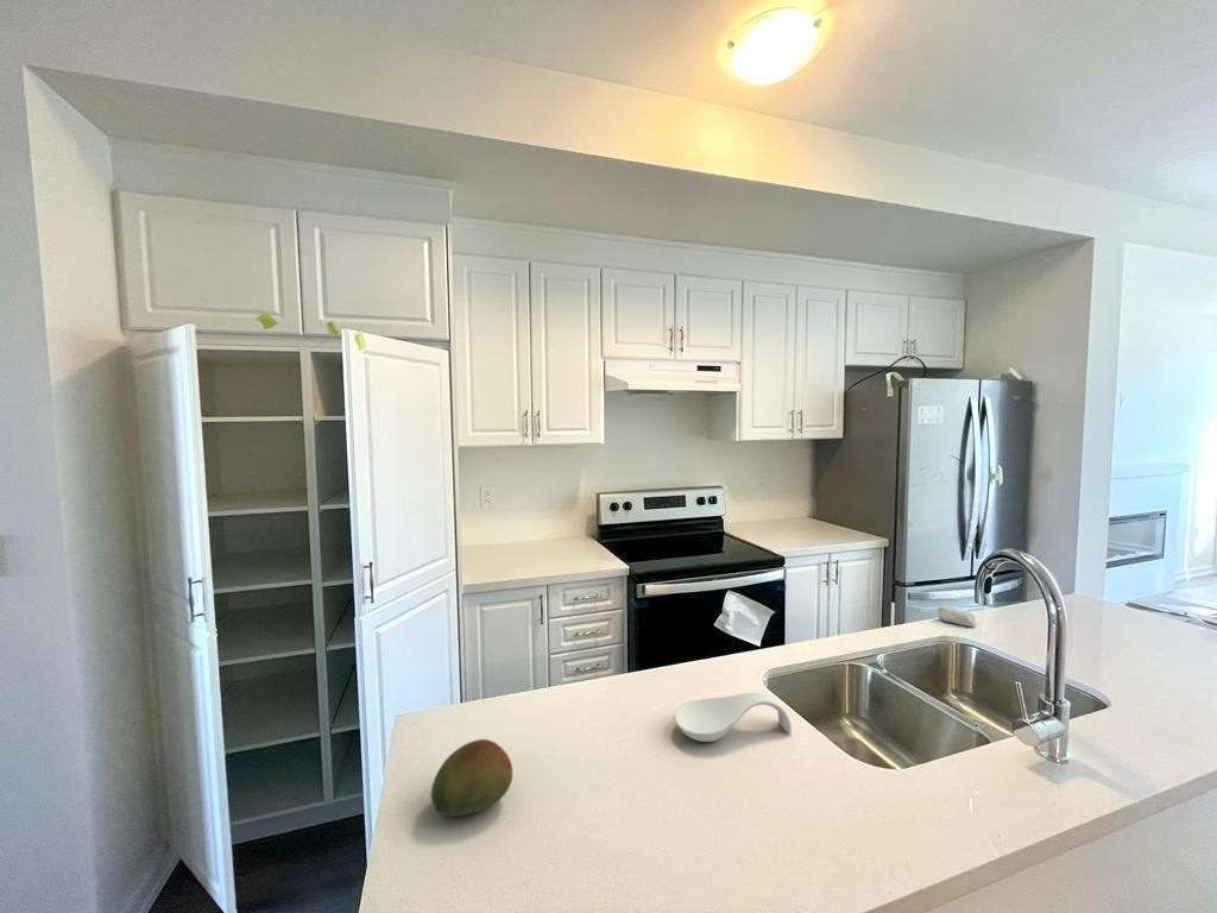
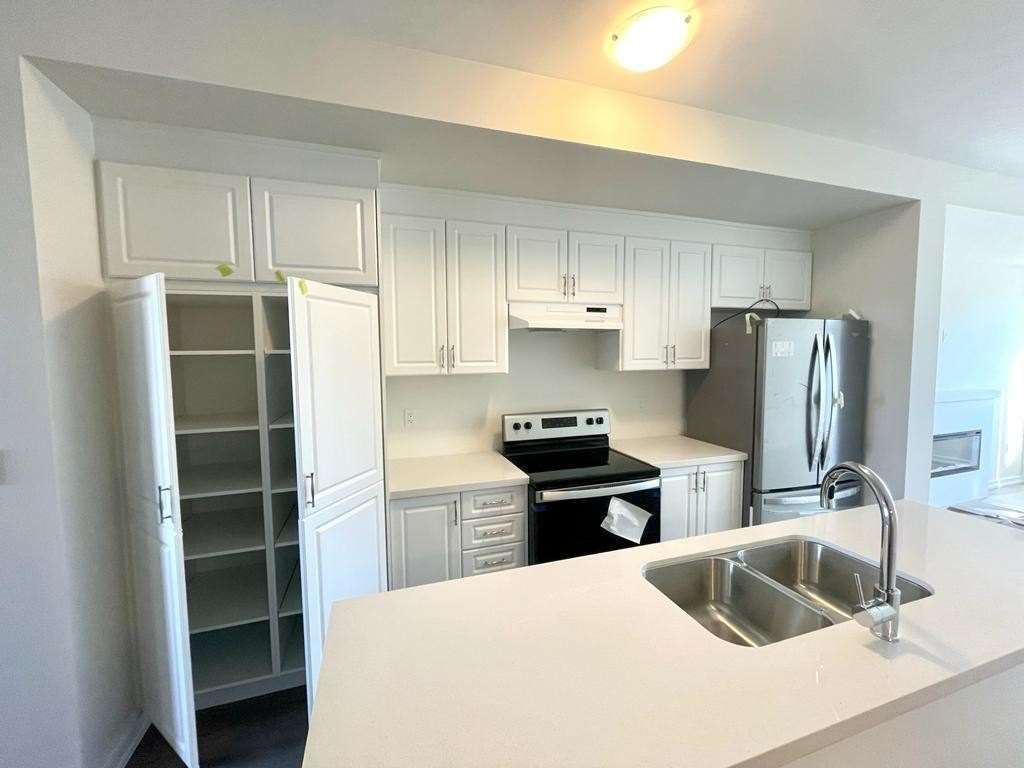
- spoon rest (731, 713)
- fruit (471, 777)
- soap bar (956, 615)
